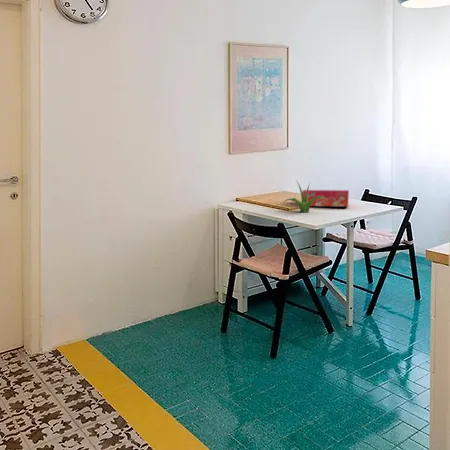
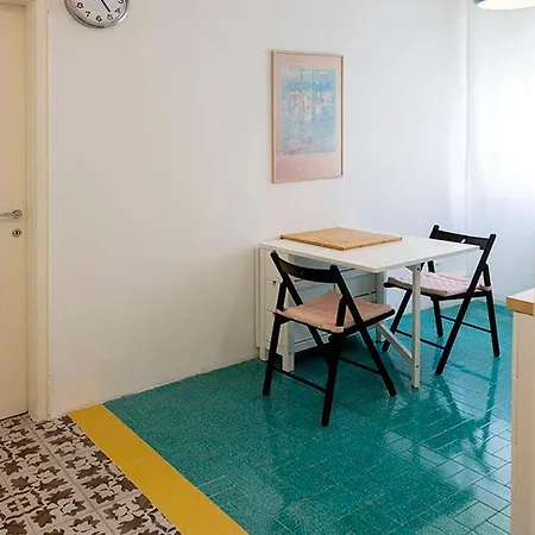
- plant (301, 195)
- tissue box (325, 197)
